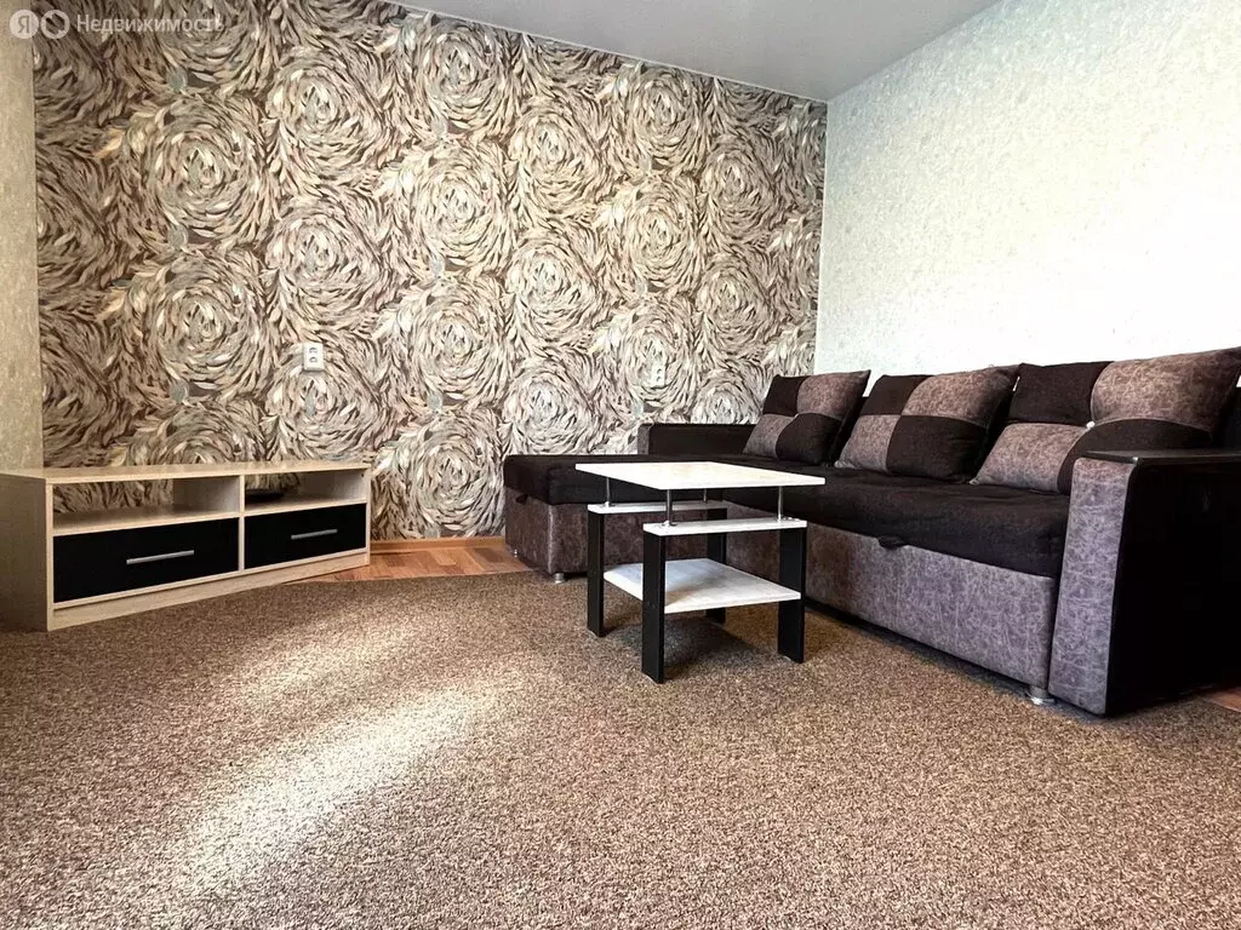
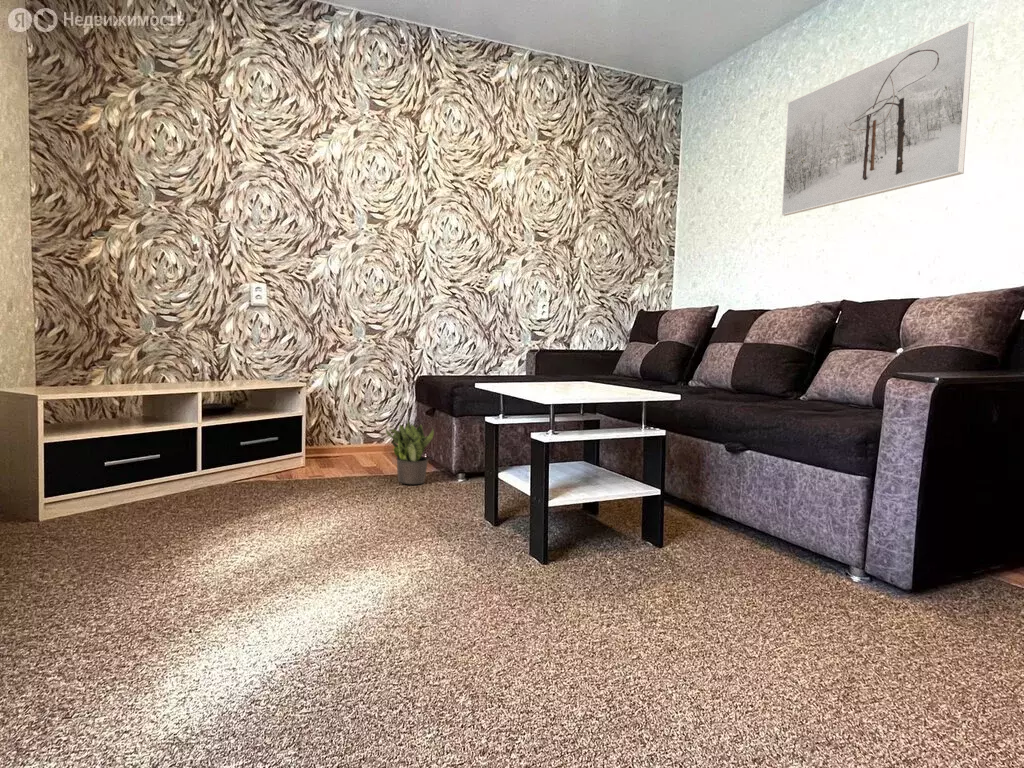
+ potted plant (412, 449)
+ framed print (863, 133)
